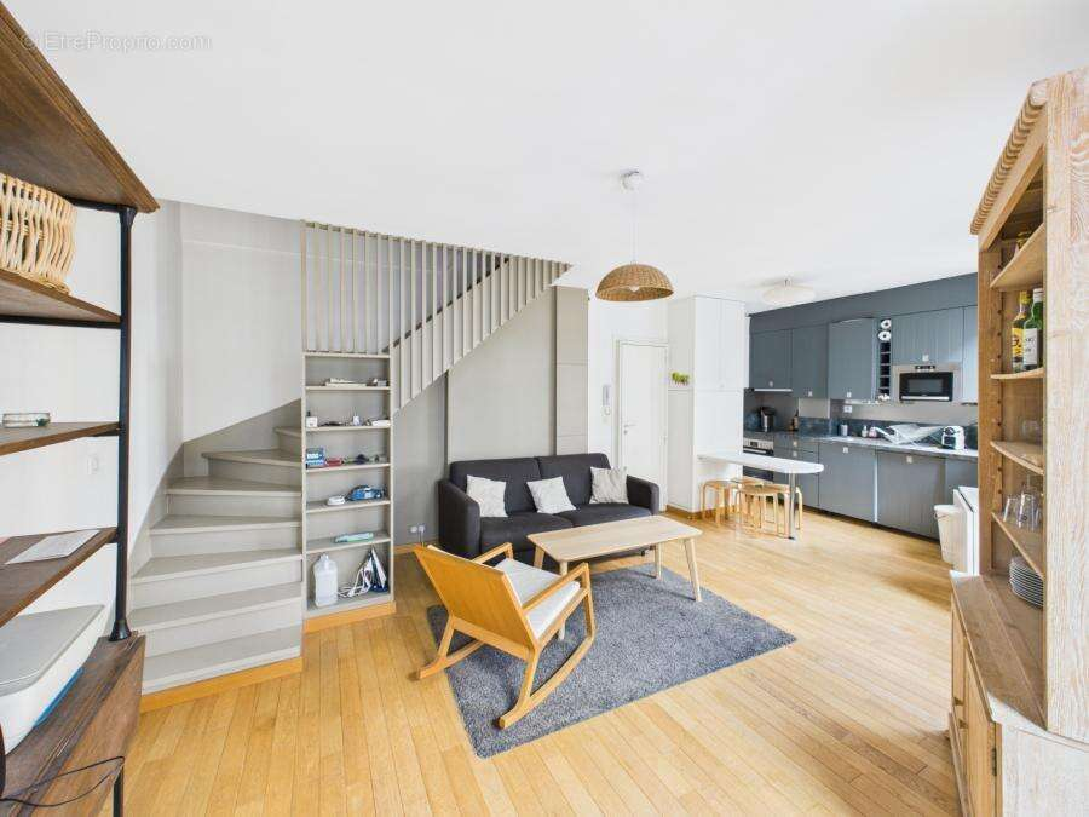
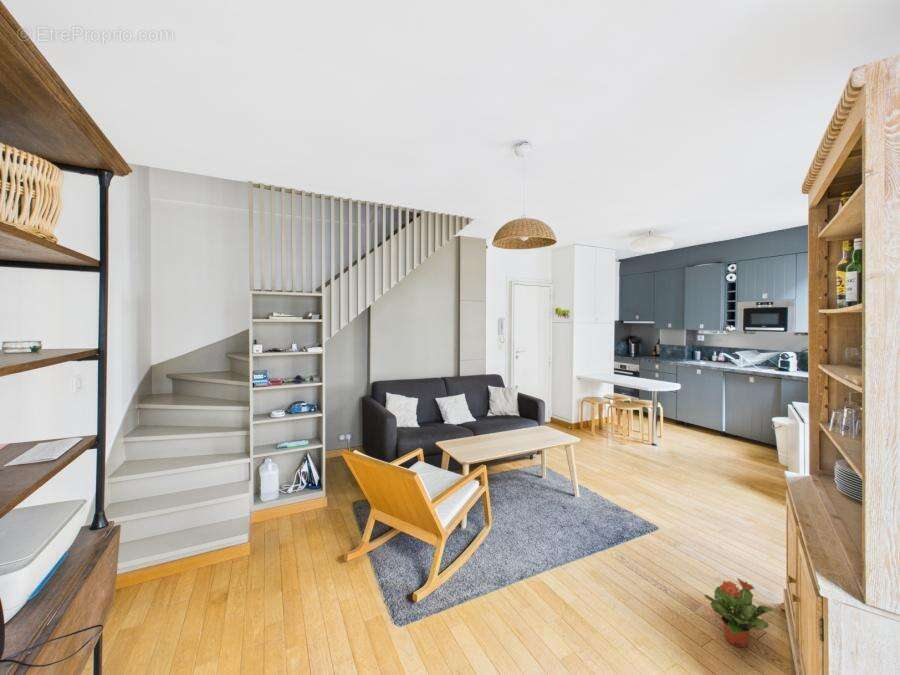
+ potted plant (737, 610)
